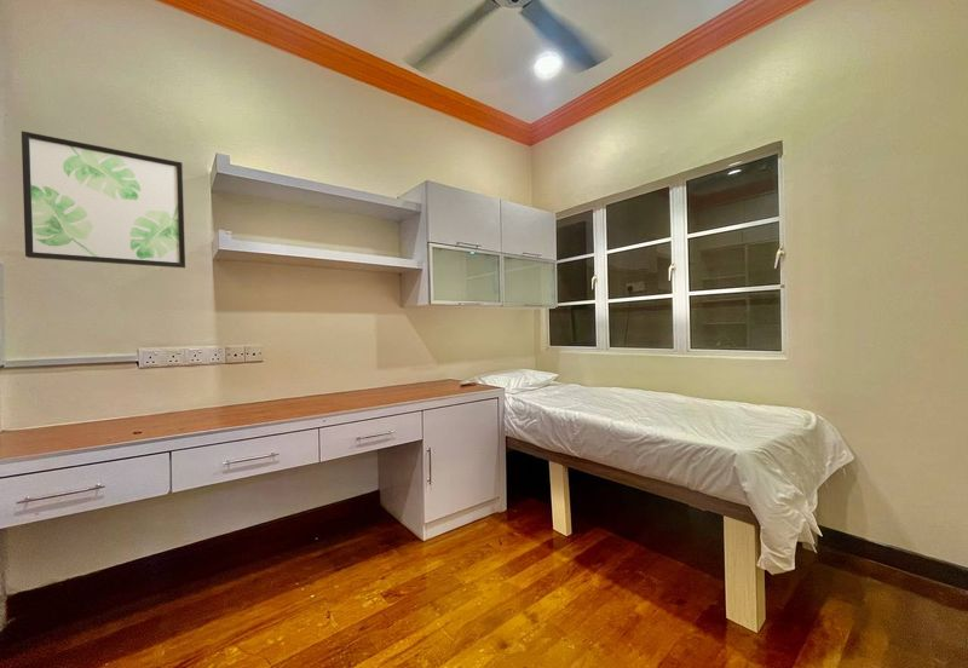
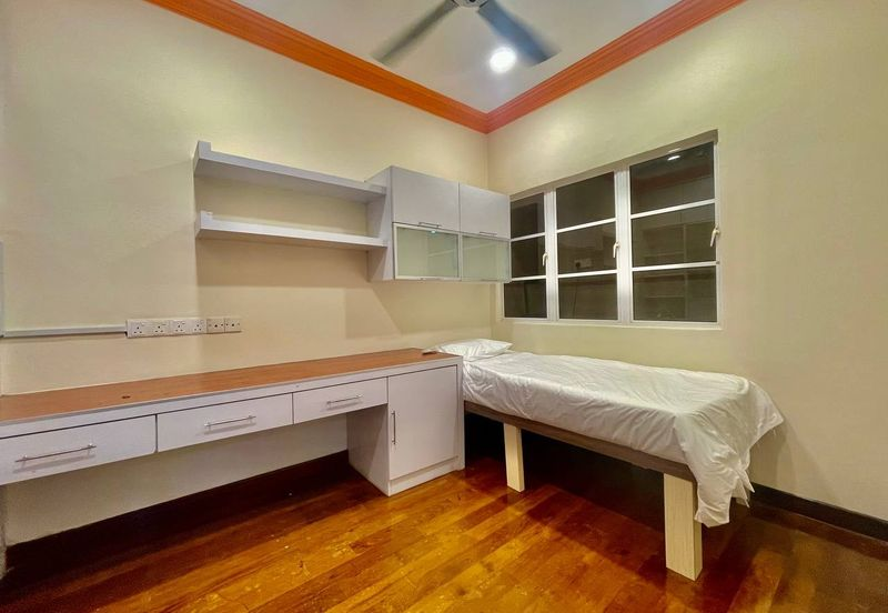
- wall art (111, 206)
